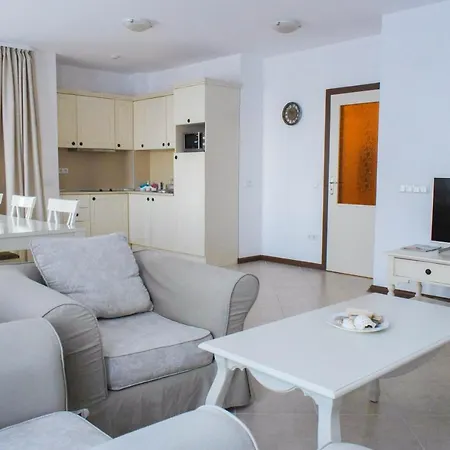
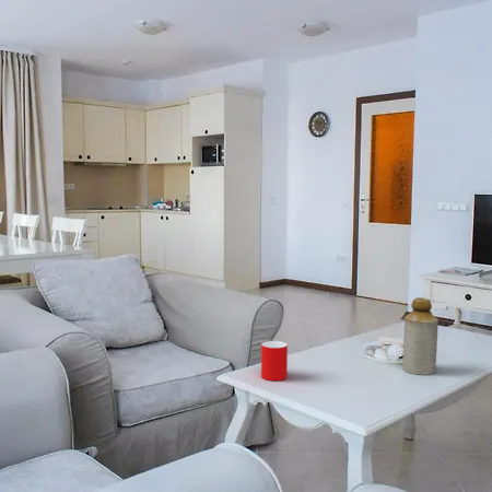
+ cup (271, 359)
+ bottle (420, 333)
